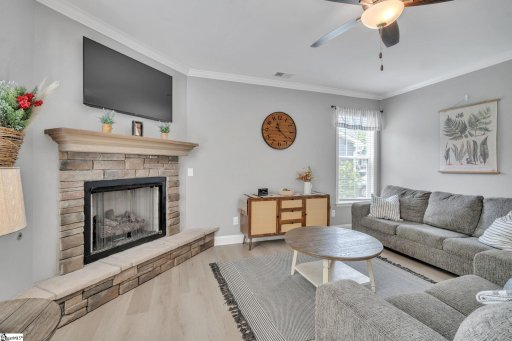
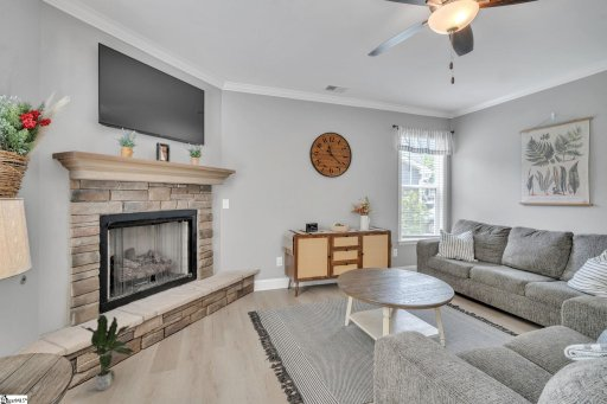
+ potted plant (107, 352)
